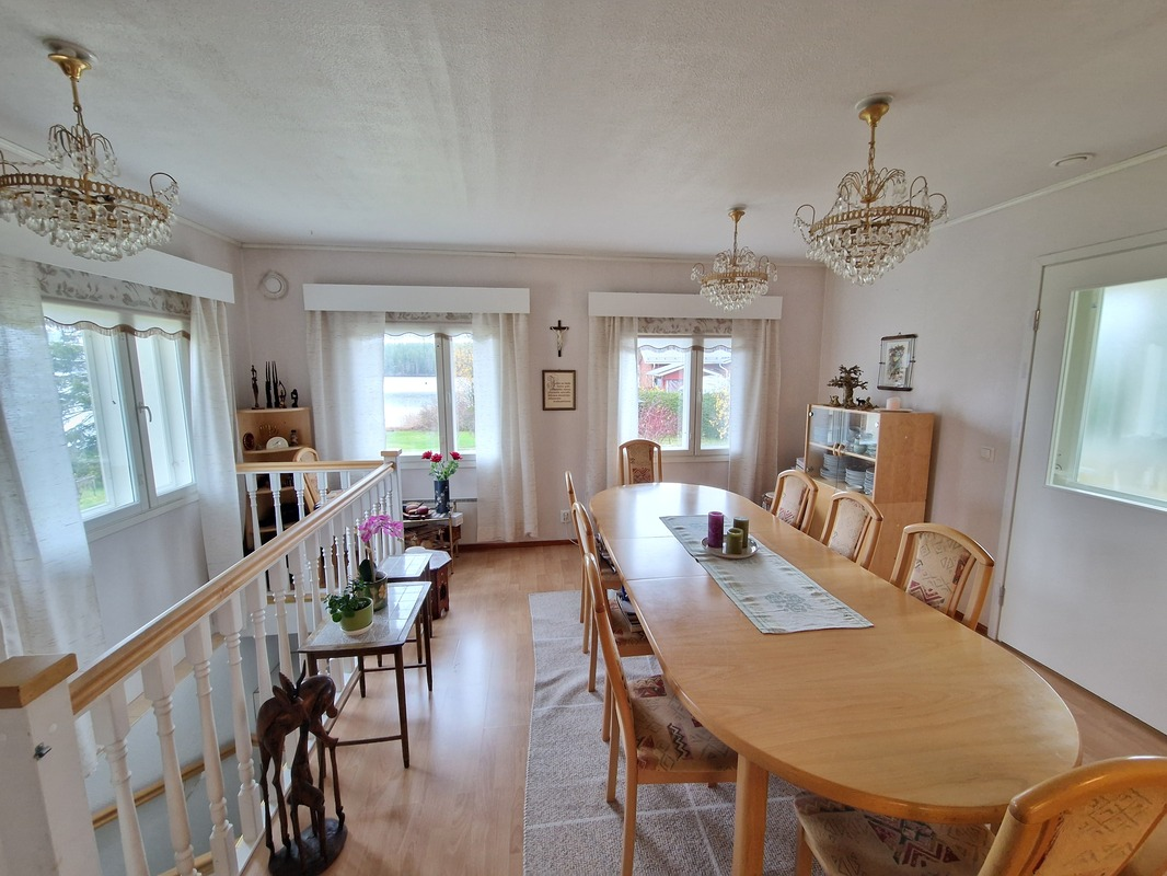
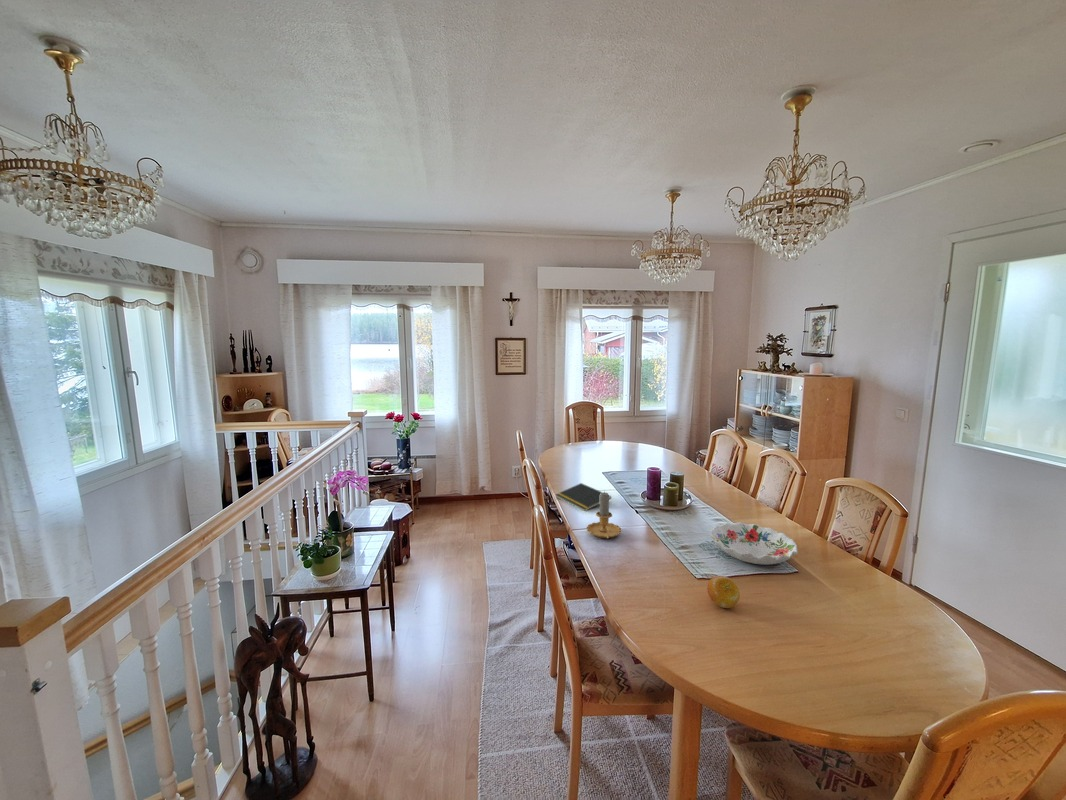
+ notepad (582, 496)
+ fruit (723, 591)
+ decorative bowl (751, 546)
+ candle (604, 514)
